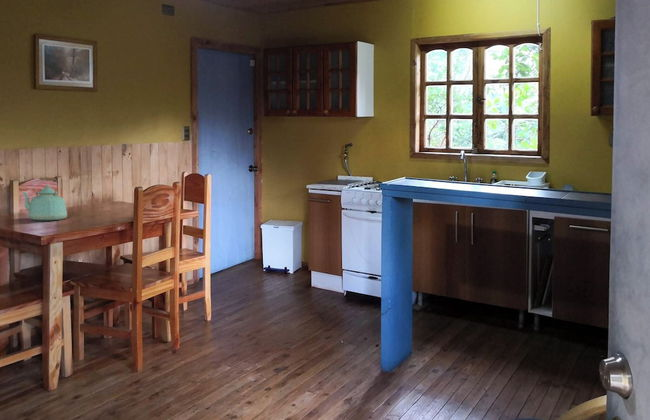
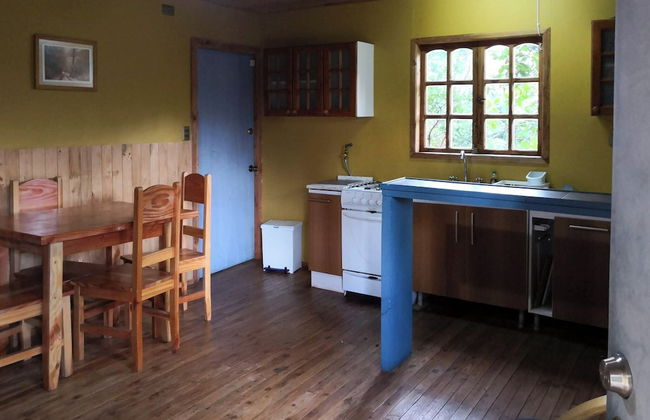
- kettle (43, 198)
